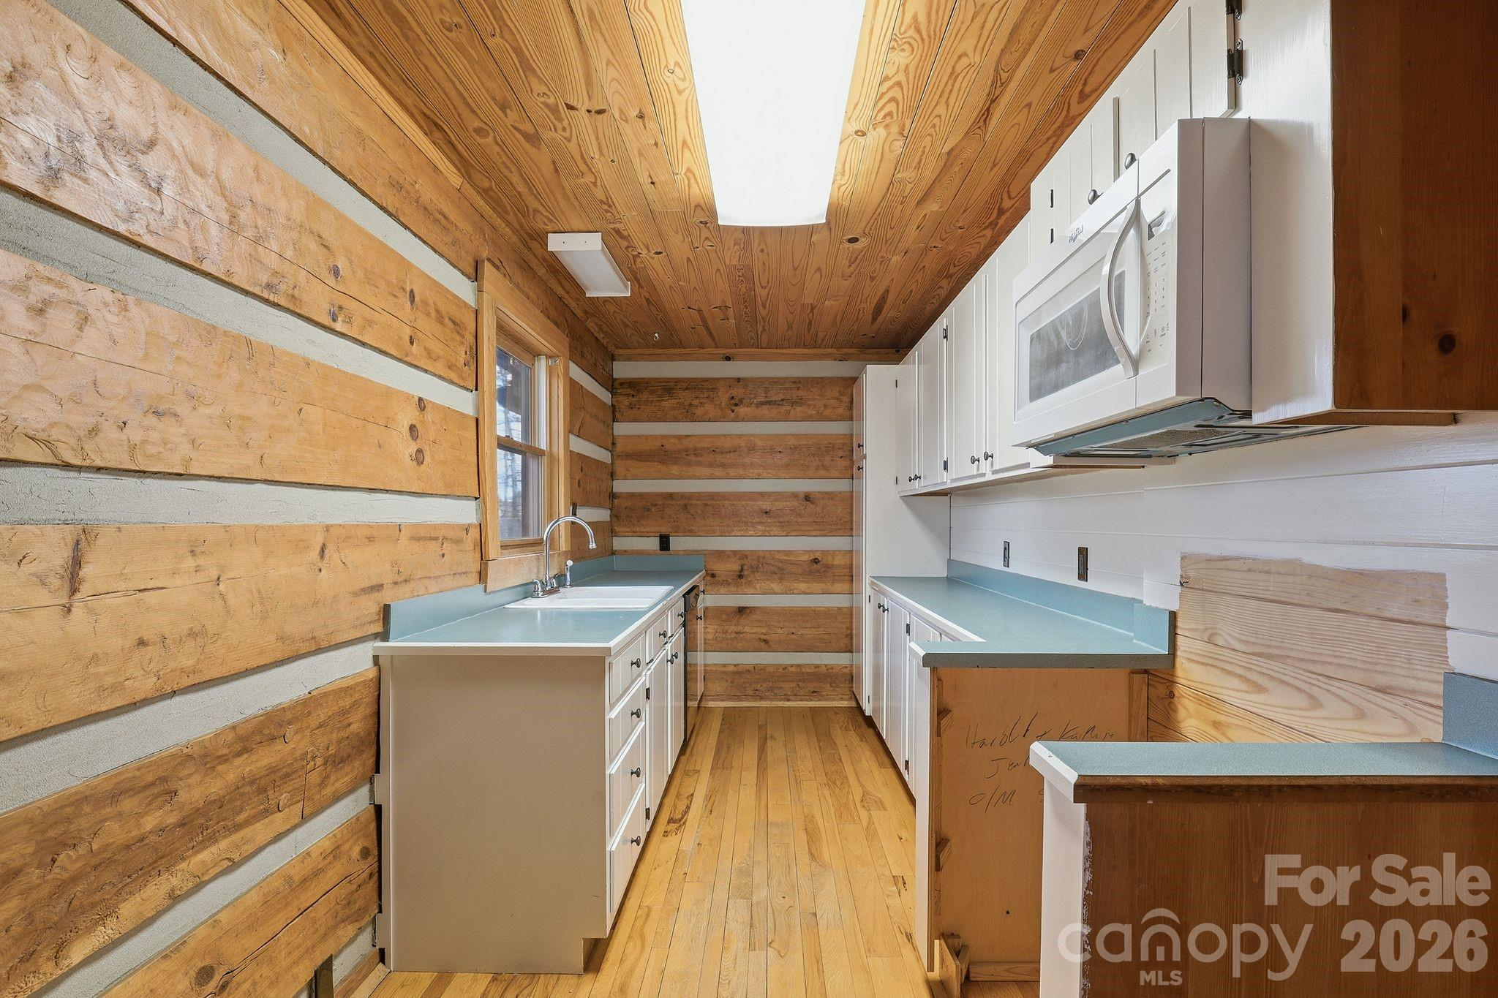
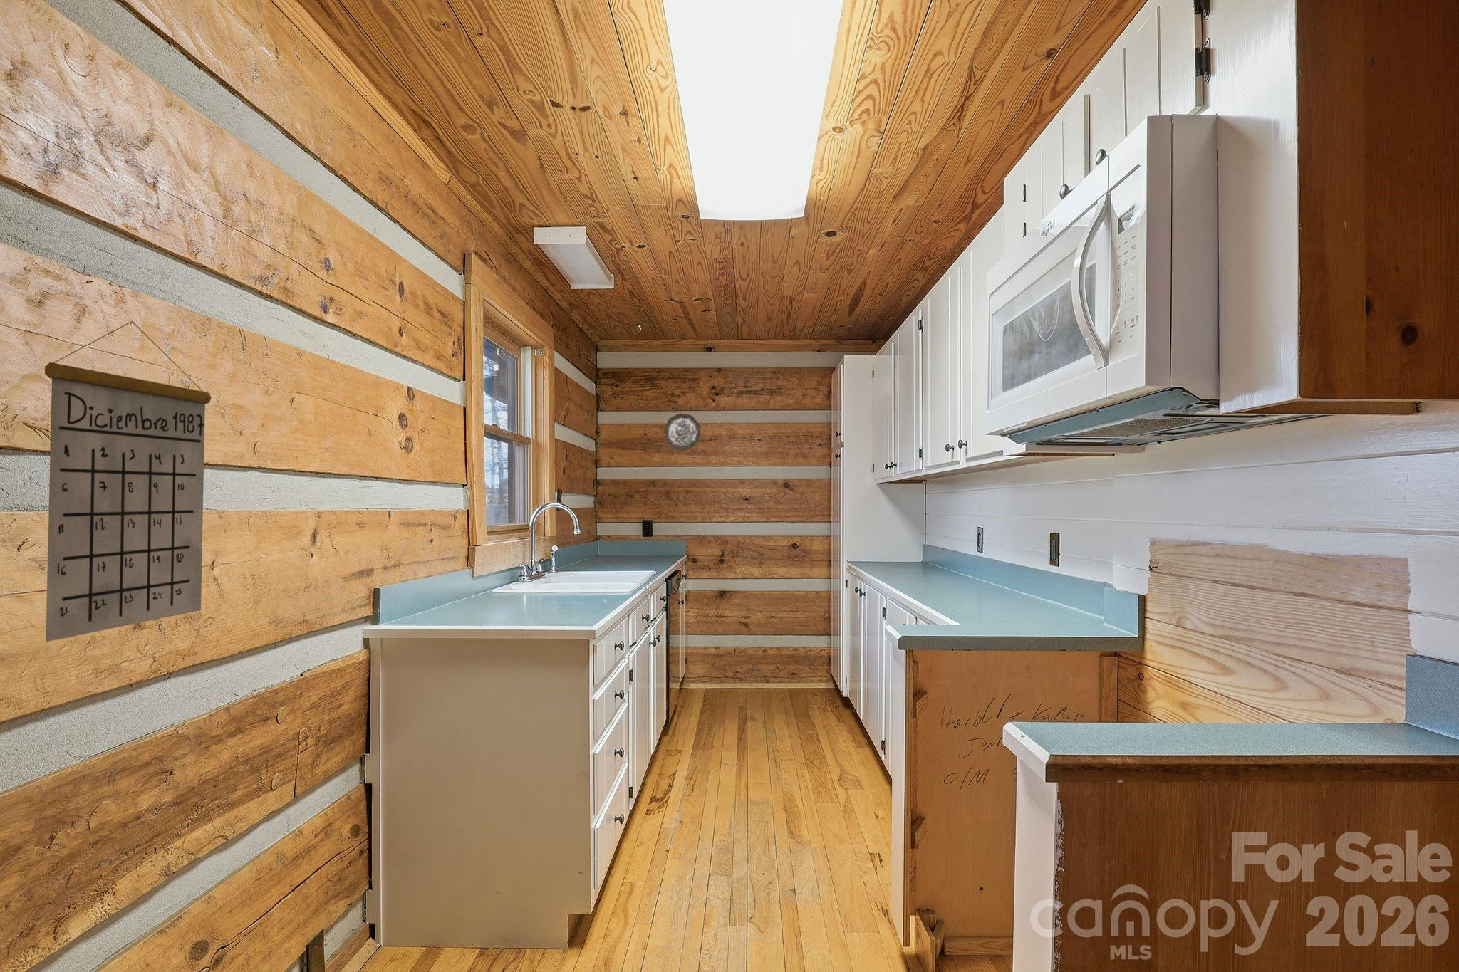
+ decorative plate (682, 432)
+ calendar (136, 472)
